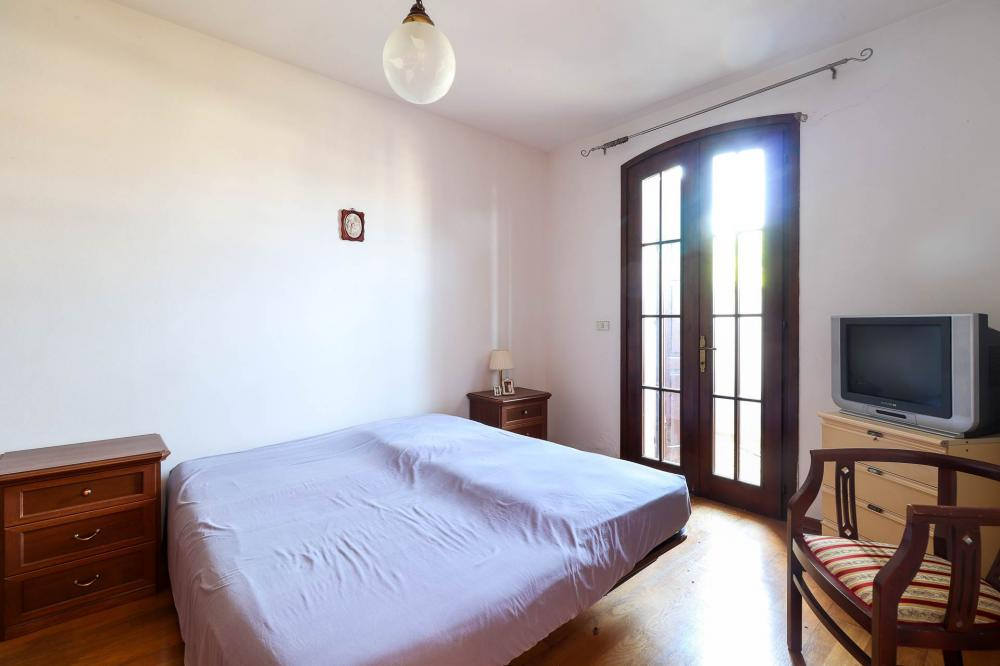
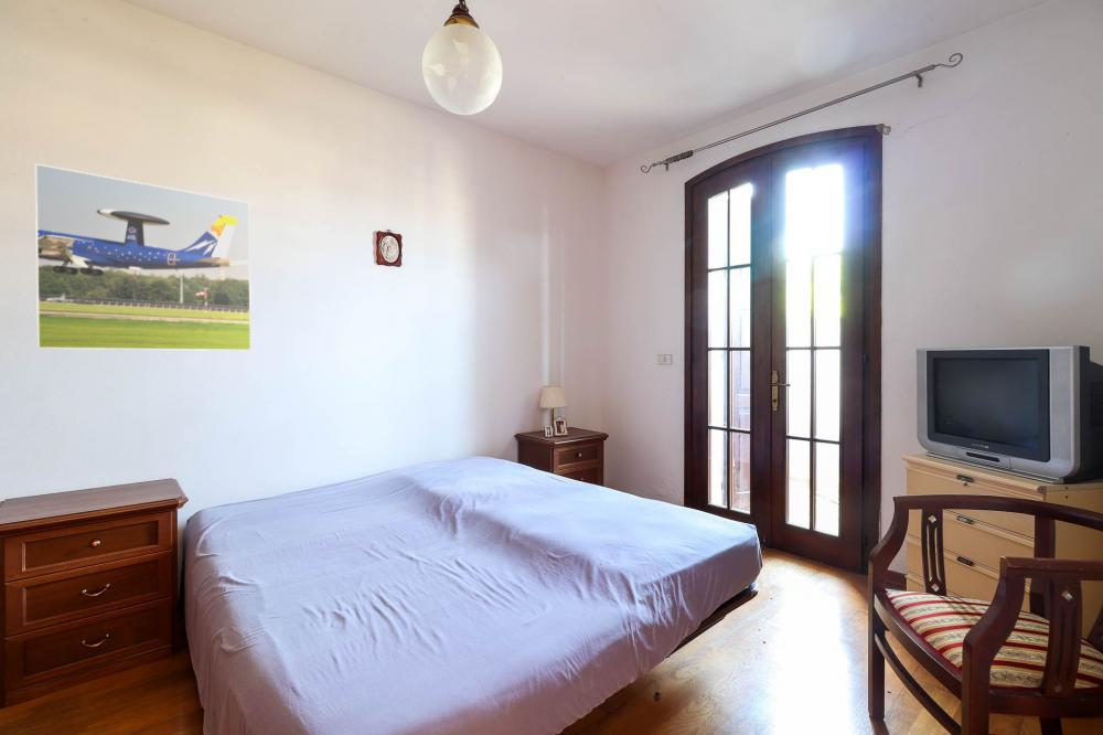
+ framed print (154, 267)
